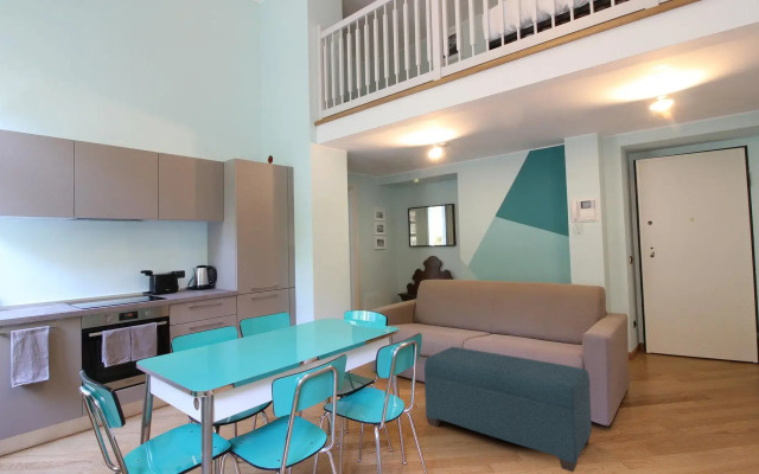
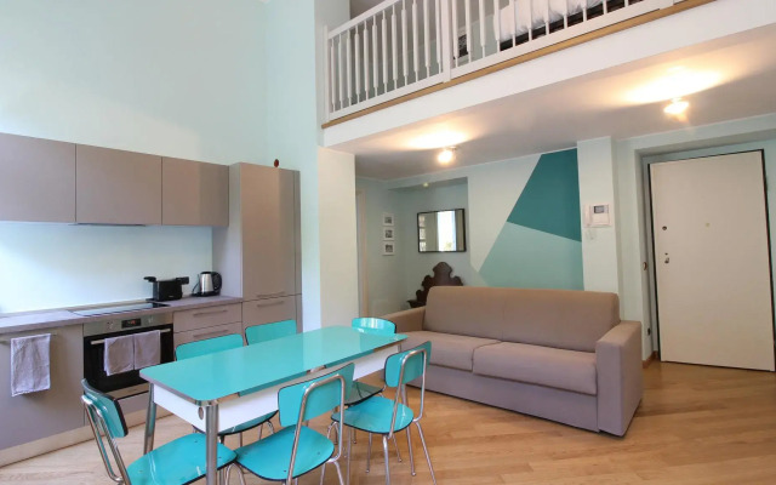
- bench (503, 396)
